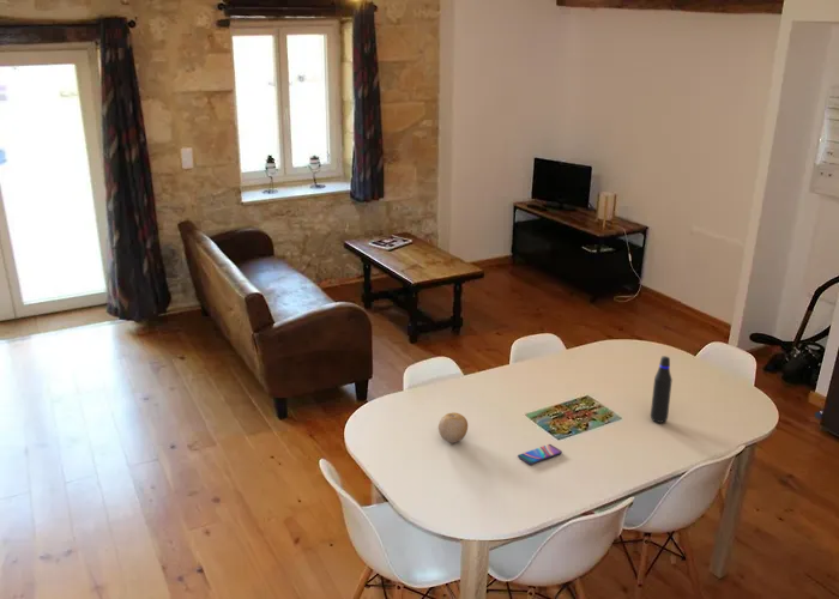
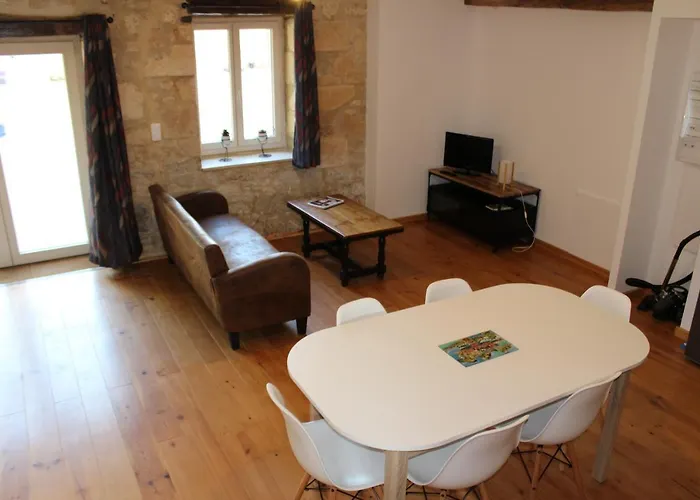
- water bottle (662, 389)
- fruit (452, 428)
- smartphone (539, 453)
